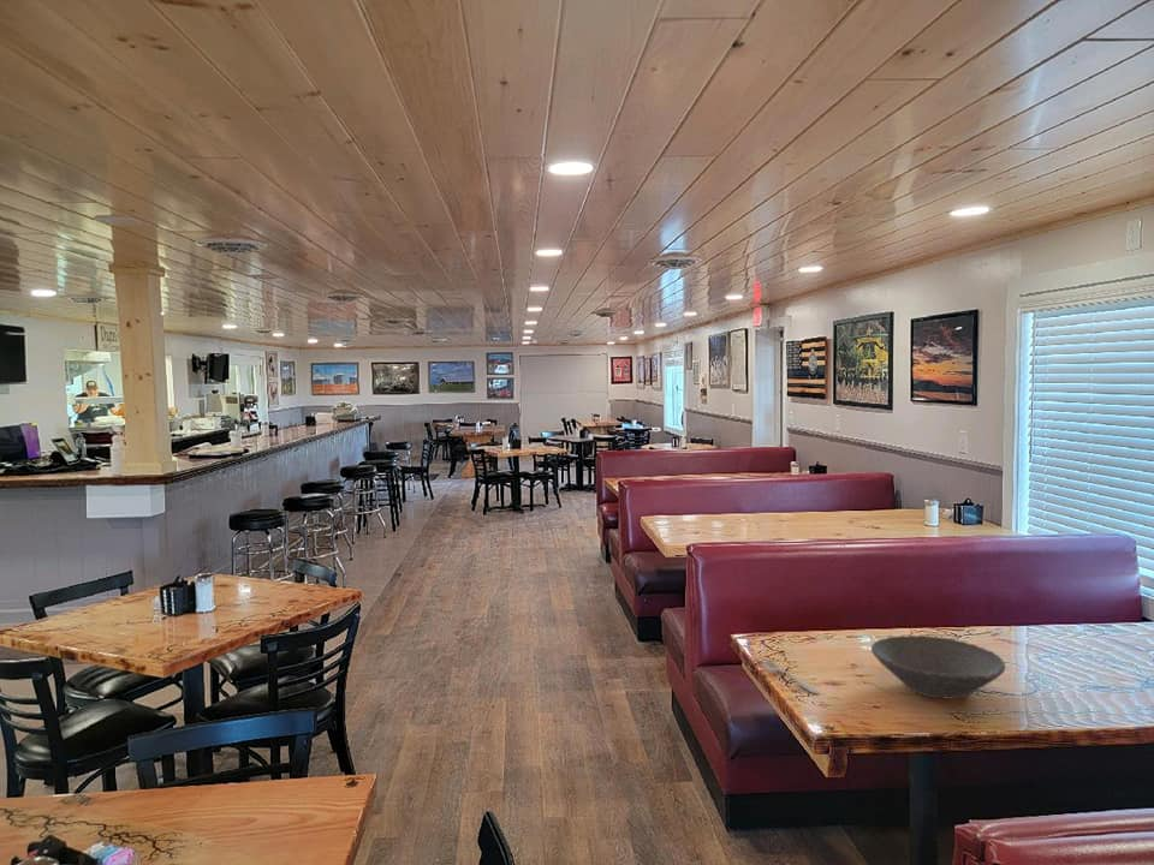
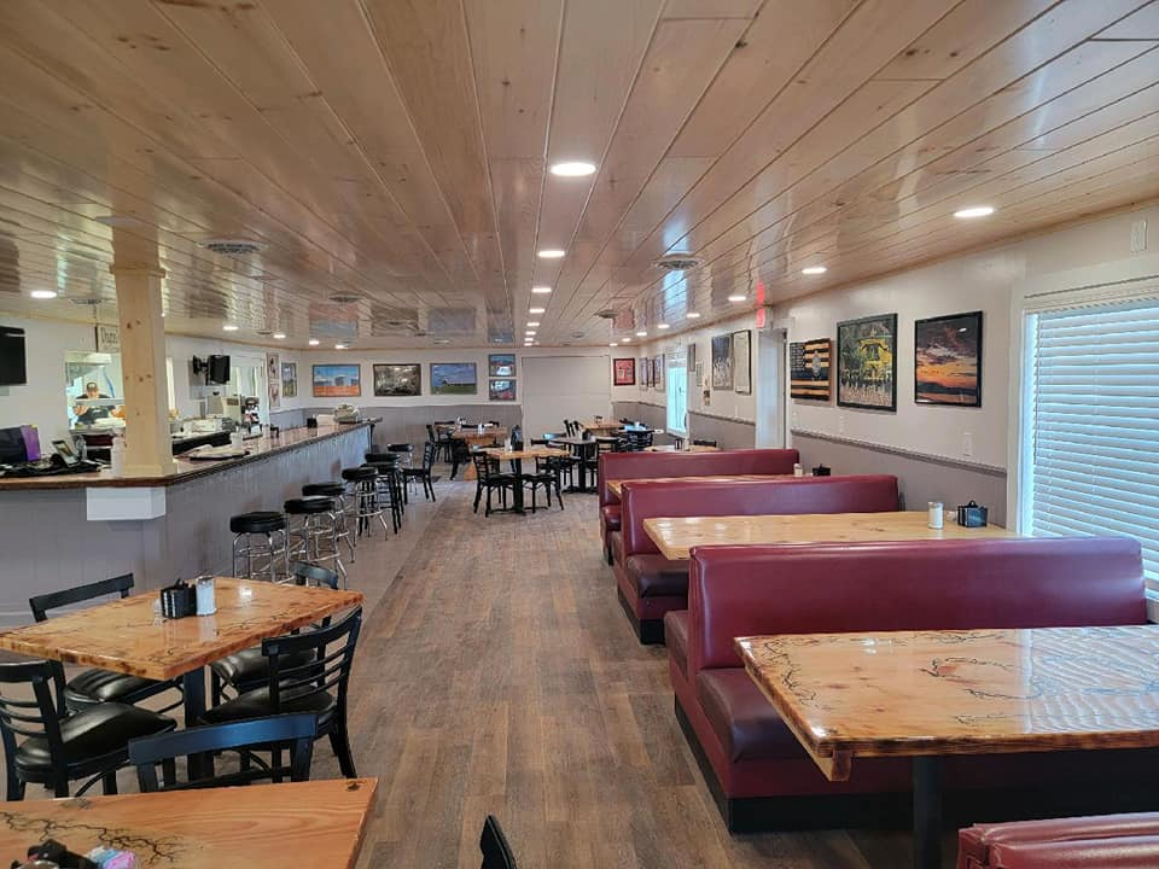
- spoon (790, 675)
- bowl (935, 670)
